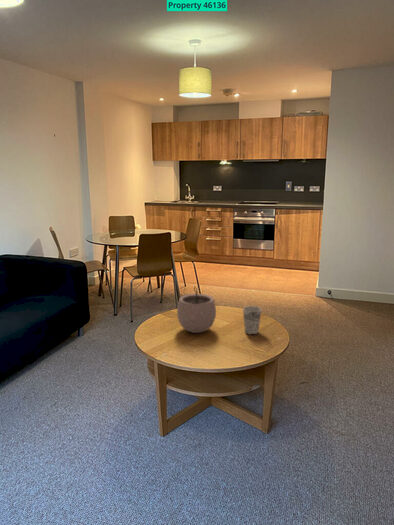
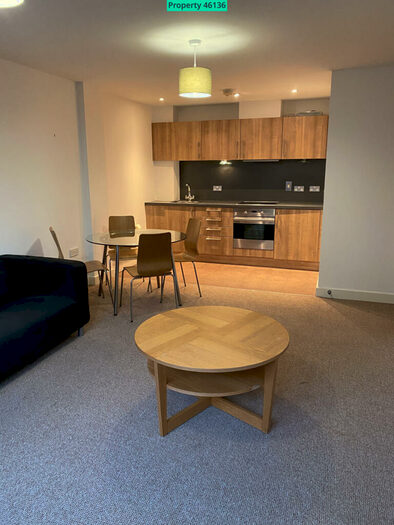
- cup (251, 320)
- plant pot (196, 307)
